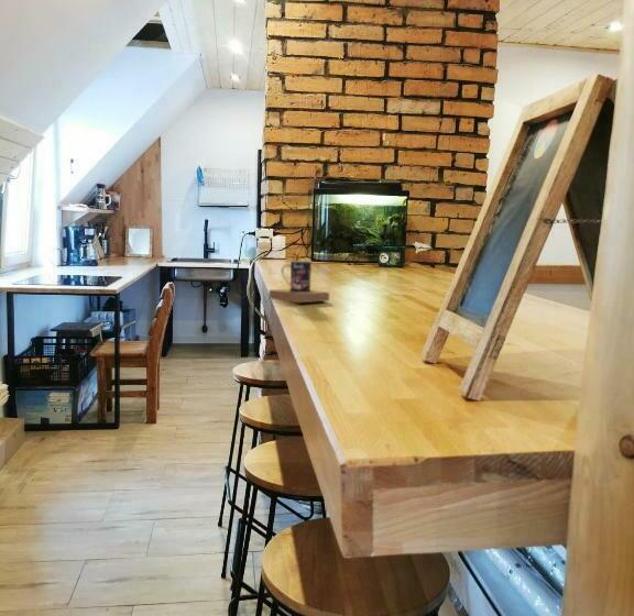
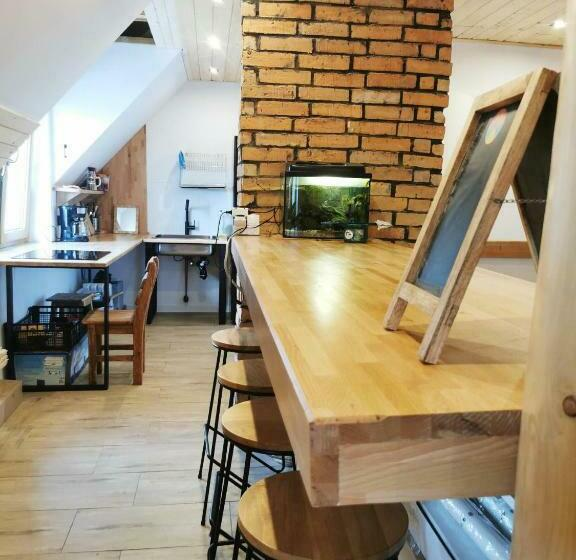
- mug (299, 279)
